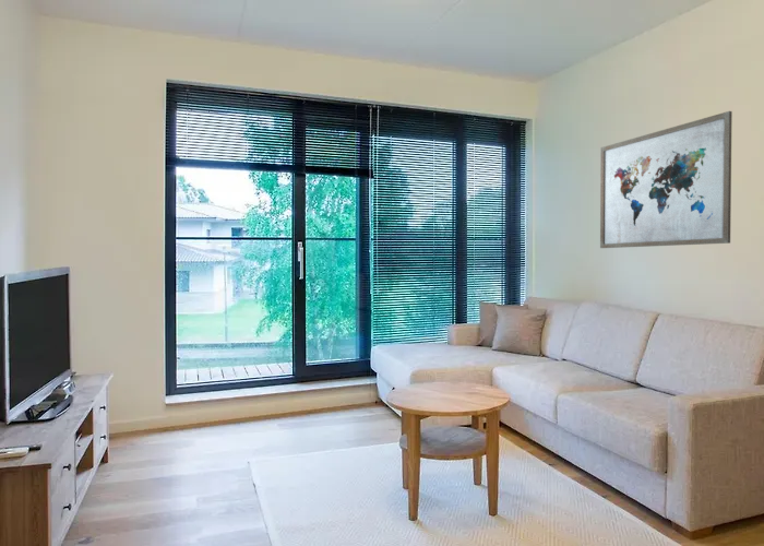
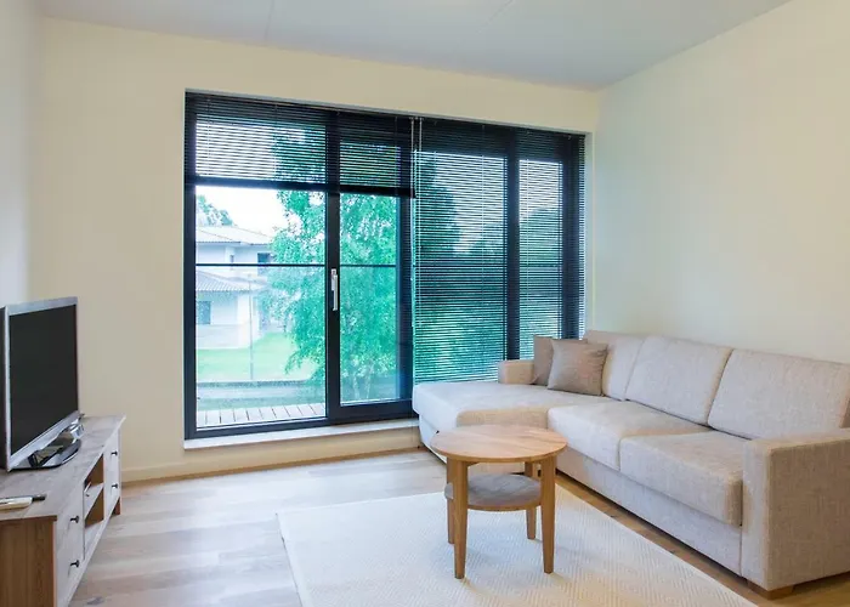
- wall art (657, 189)
